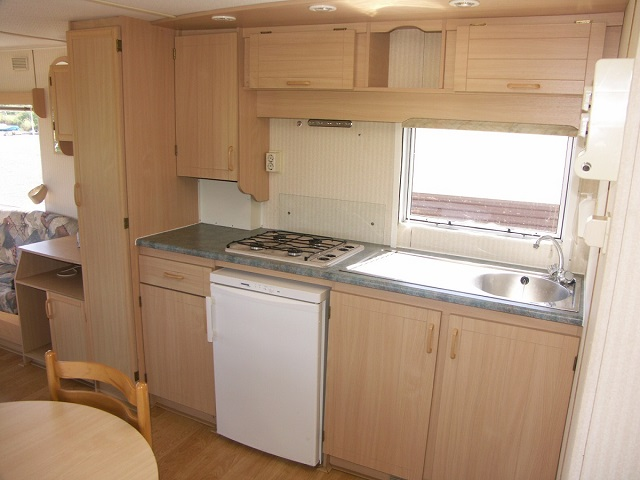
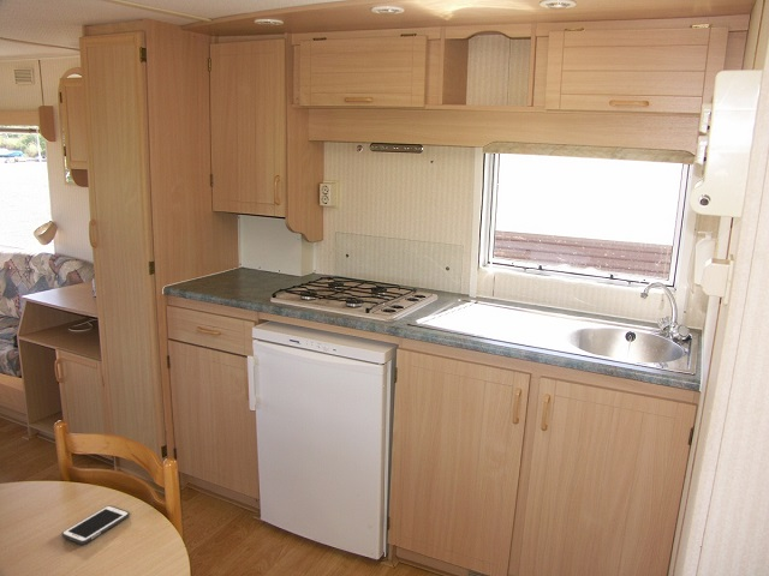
+ cell phone (96, 523)
